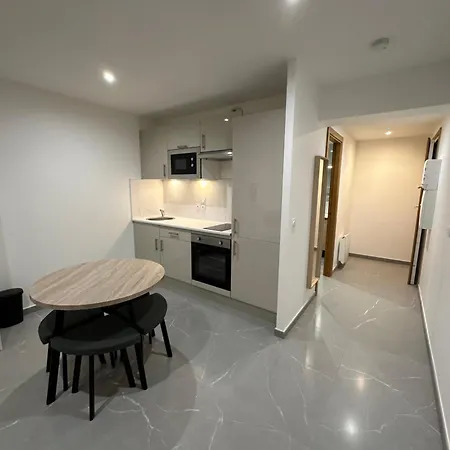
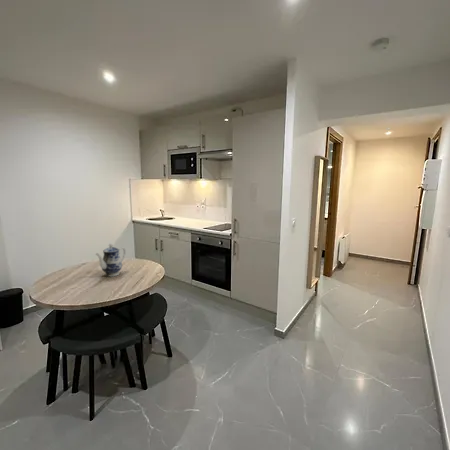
+ teapot (111, 259)
